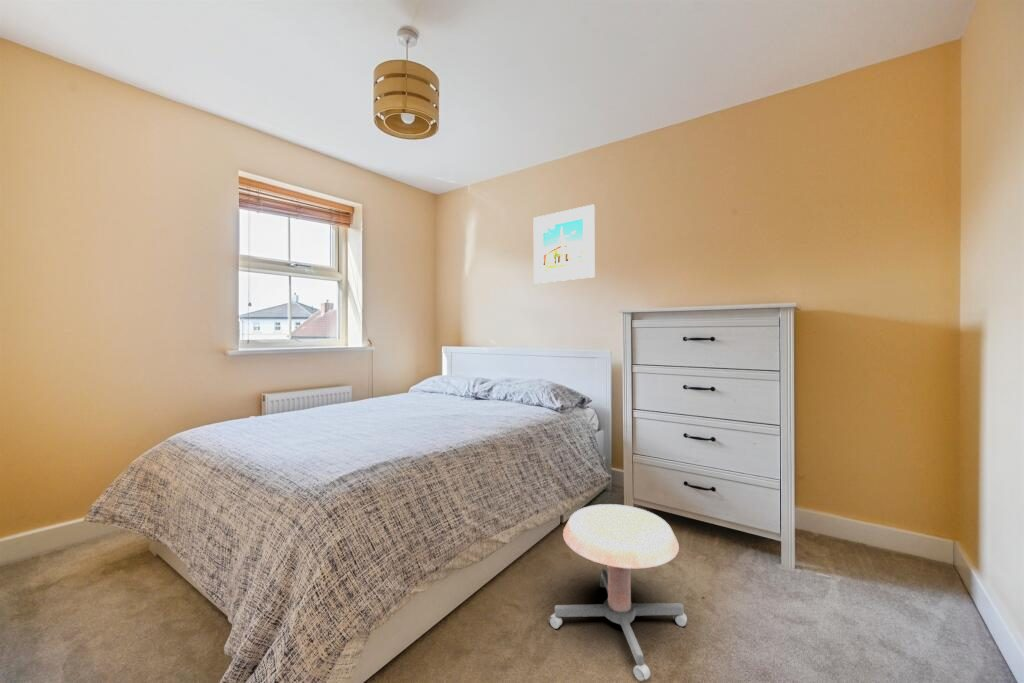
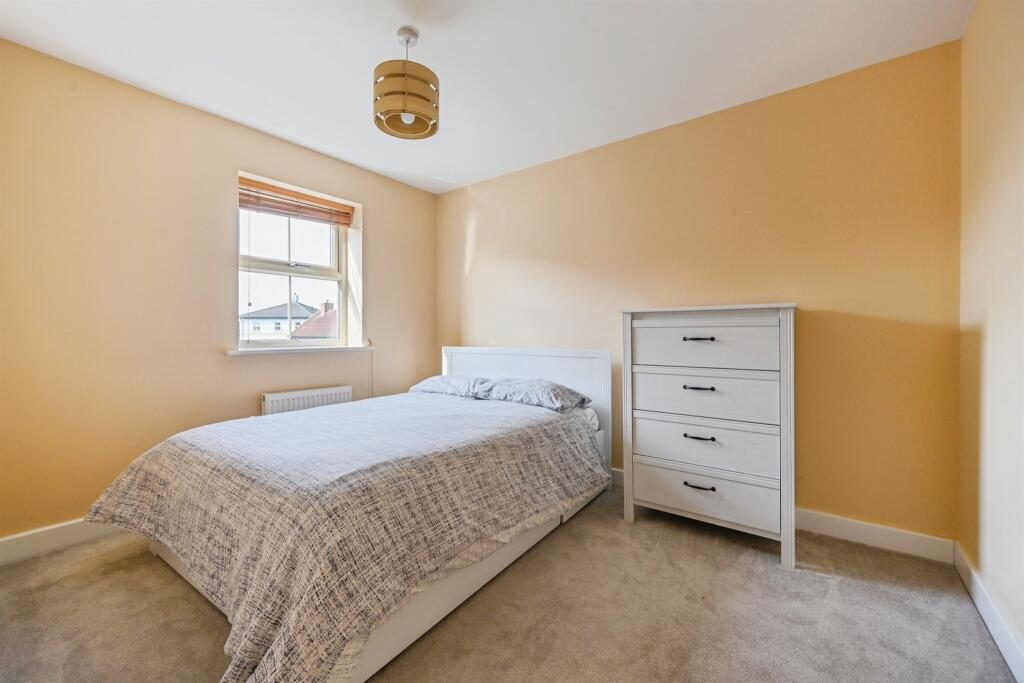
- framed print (562, 246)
- stool (618, 574)
